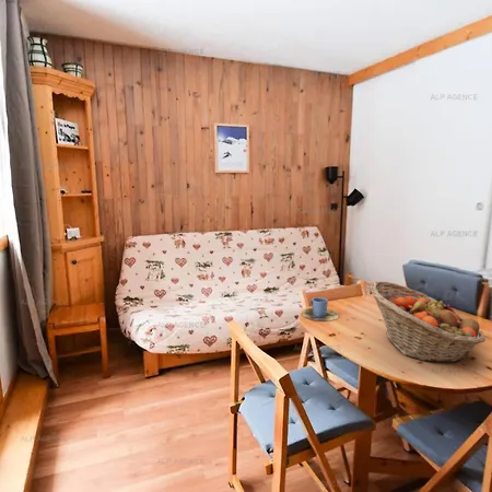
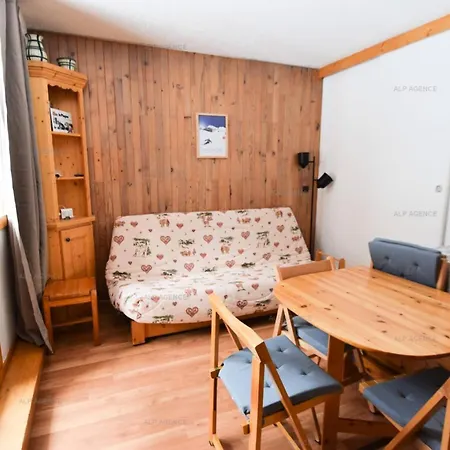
- fruit basket (421, 317)
- cup (319, 306)
